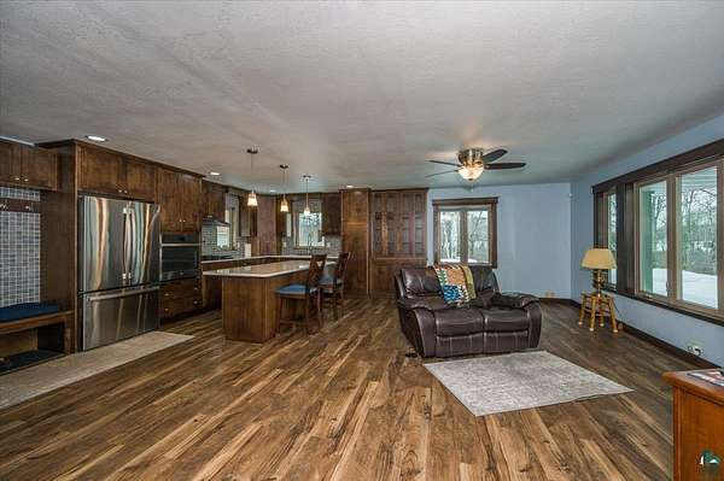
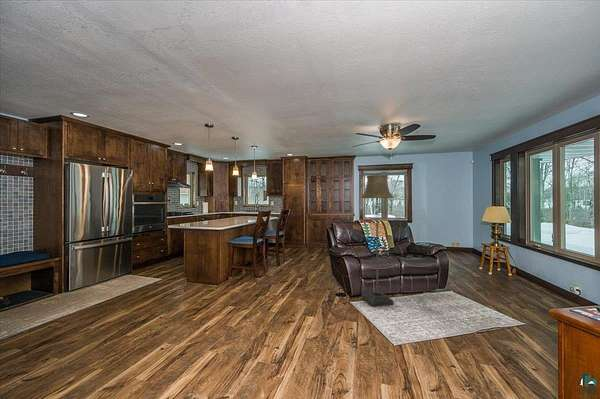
+ floor lamp (377, 238)
